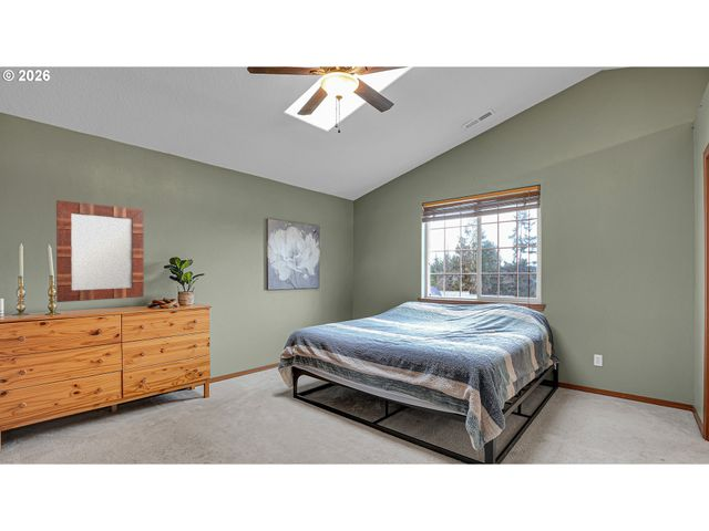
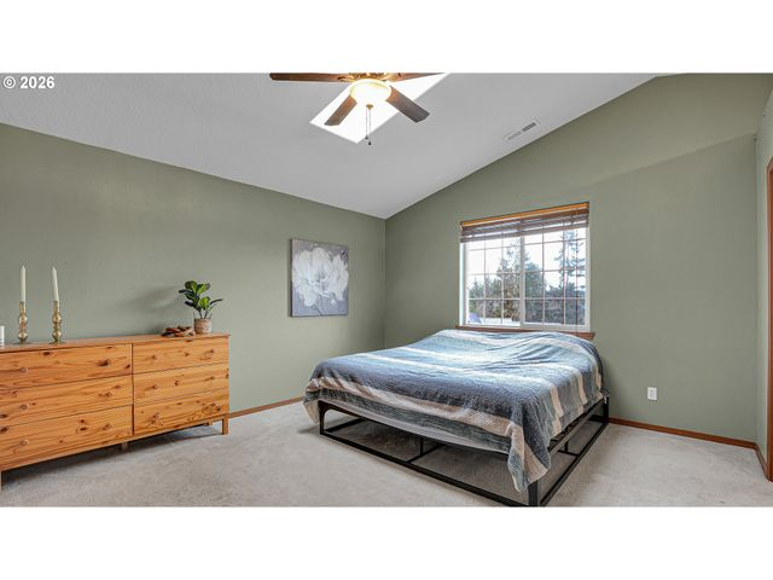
- home mirror (103, 252)
